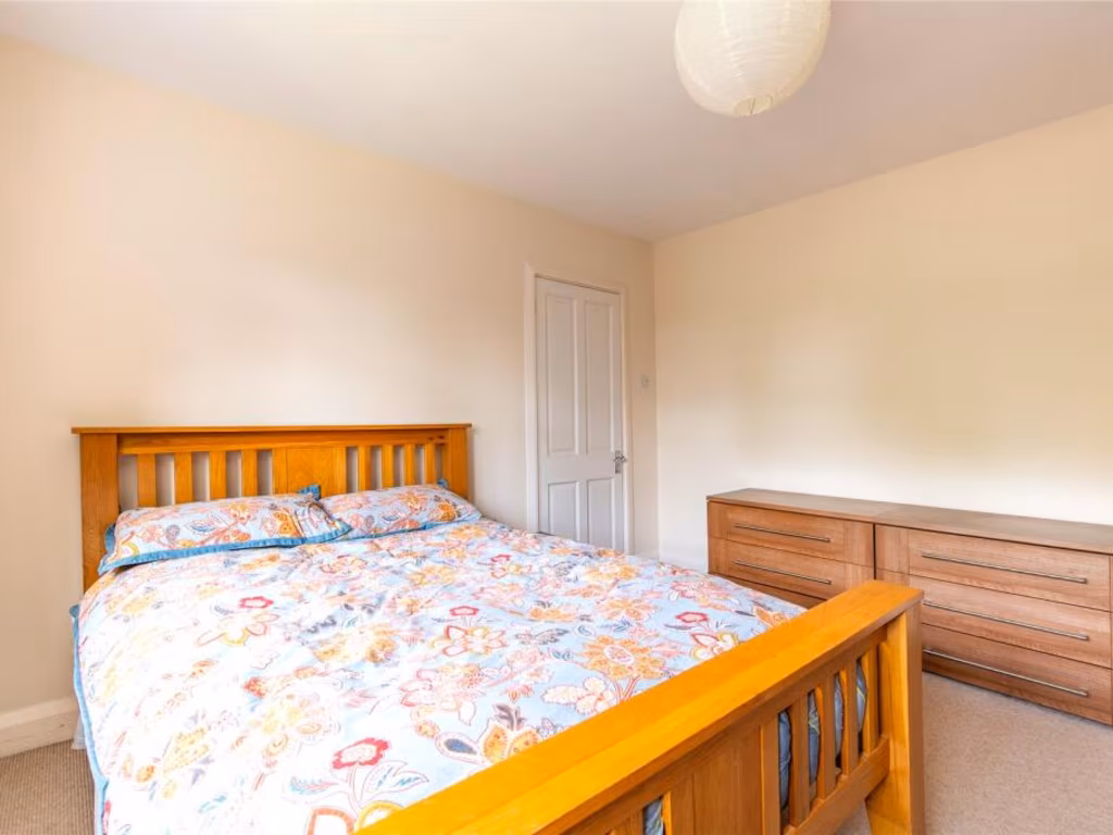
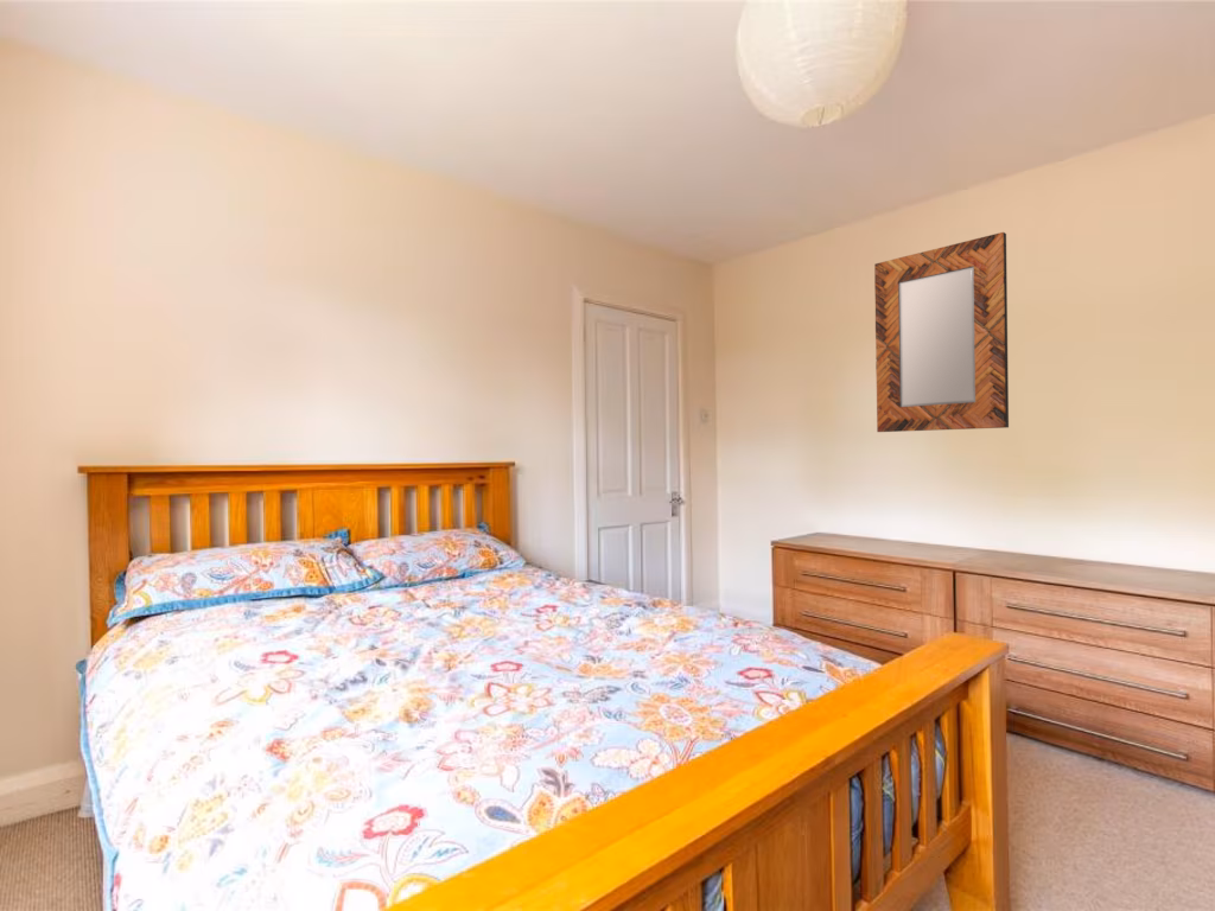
+ home mirror (936, 339)
